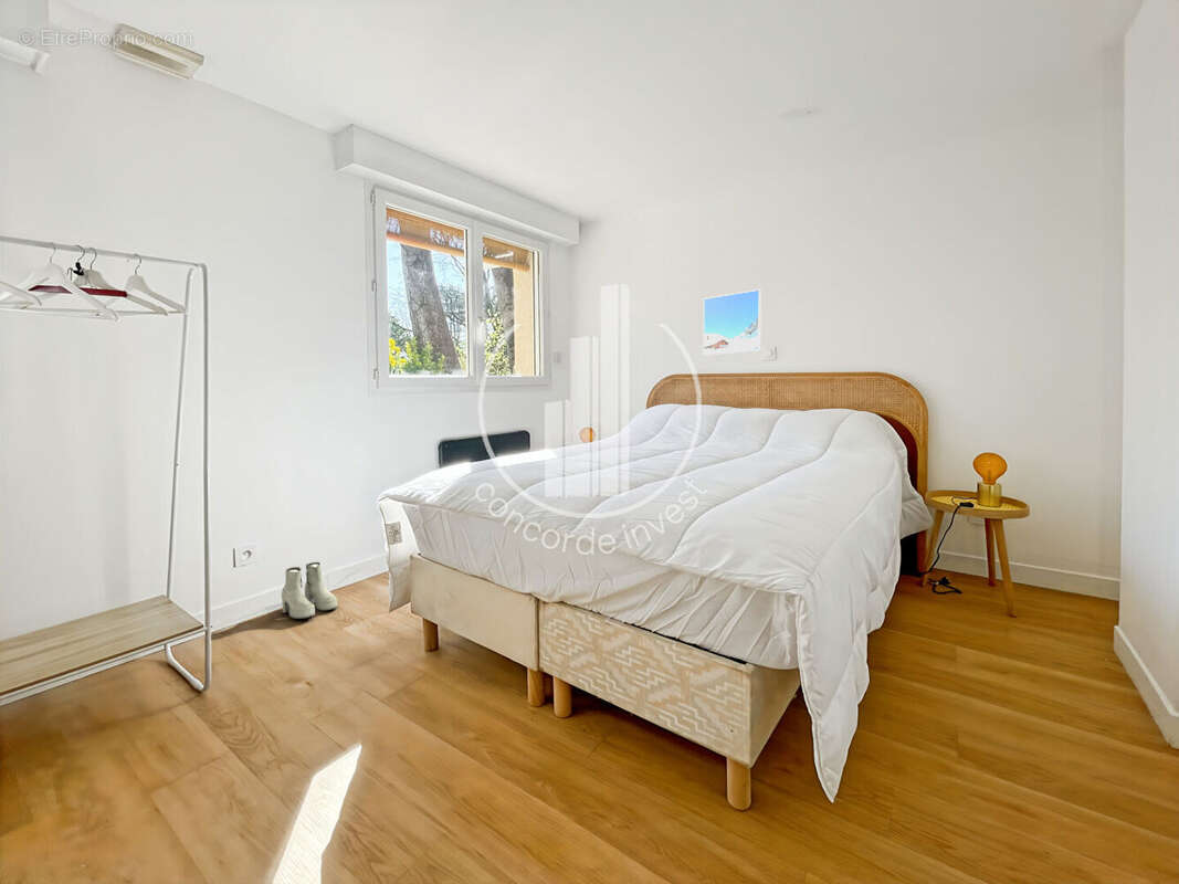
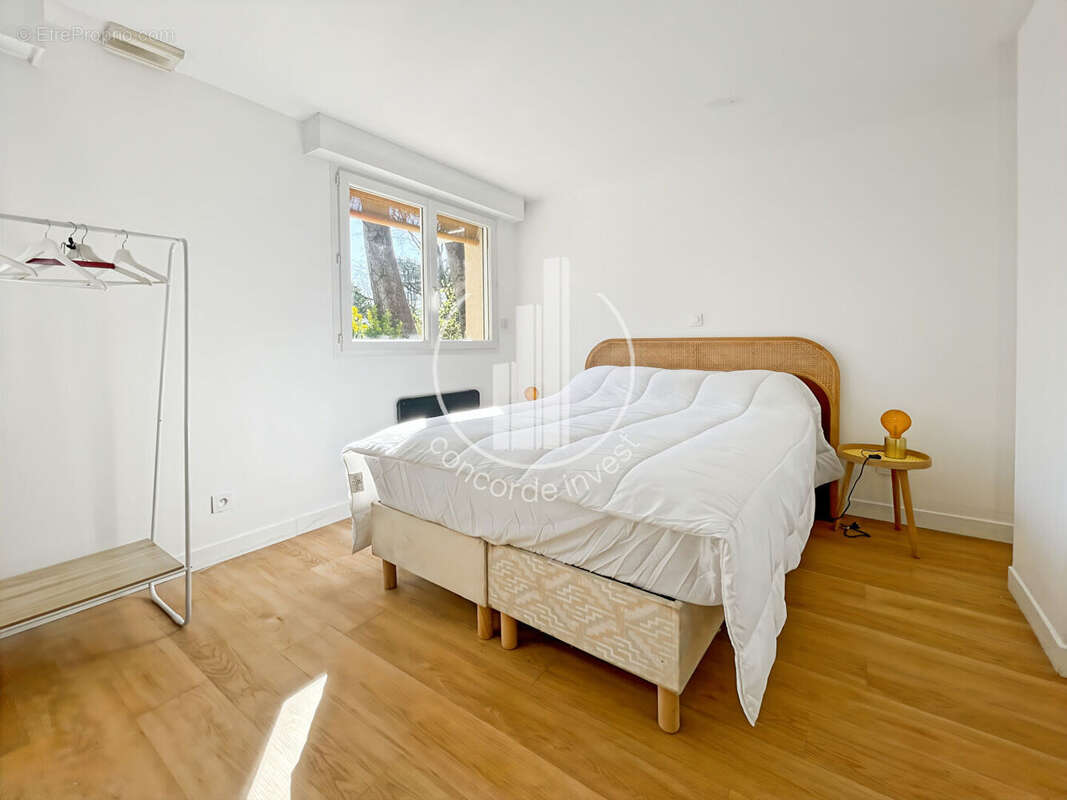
- boots (308, 588)
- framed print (730, 323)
